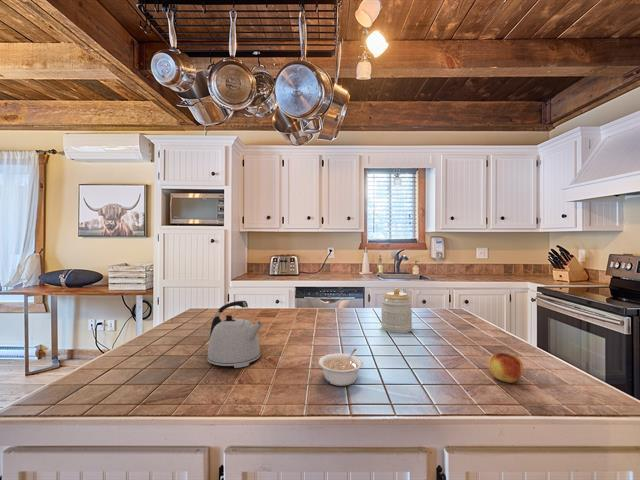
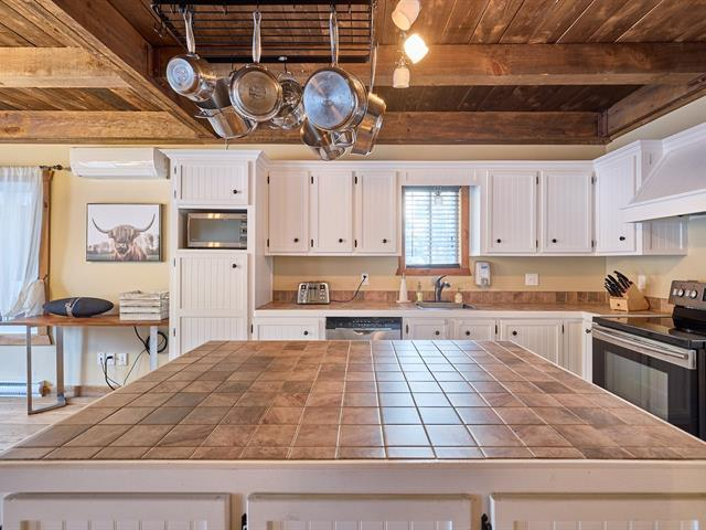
- legume (340, 367)
- fruit (505, 366)
- kettle (235, 329)
- jar (396, 308)
